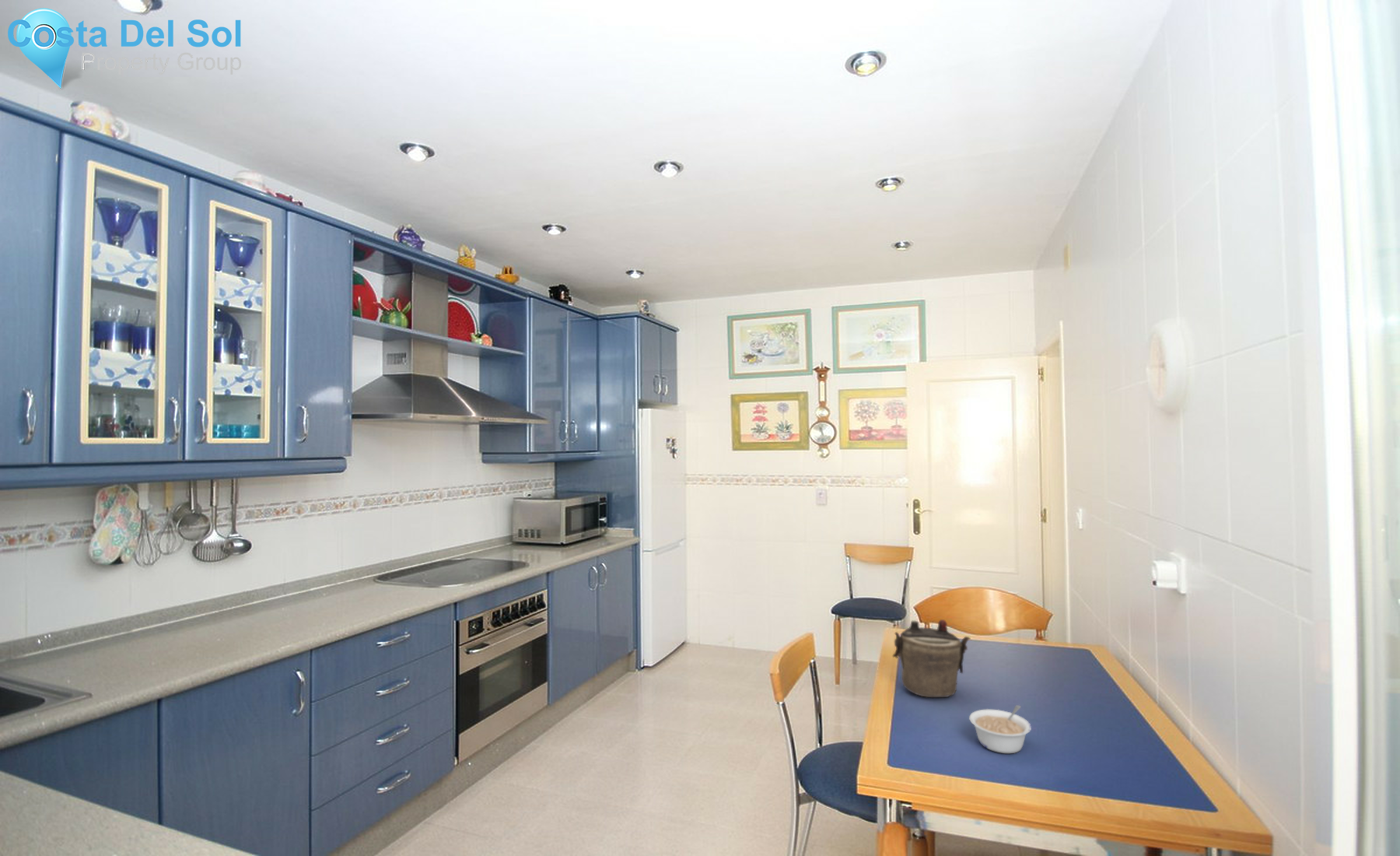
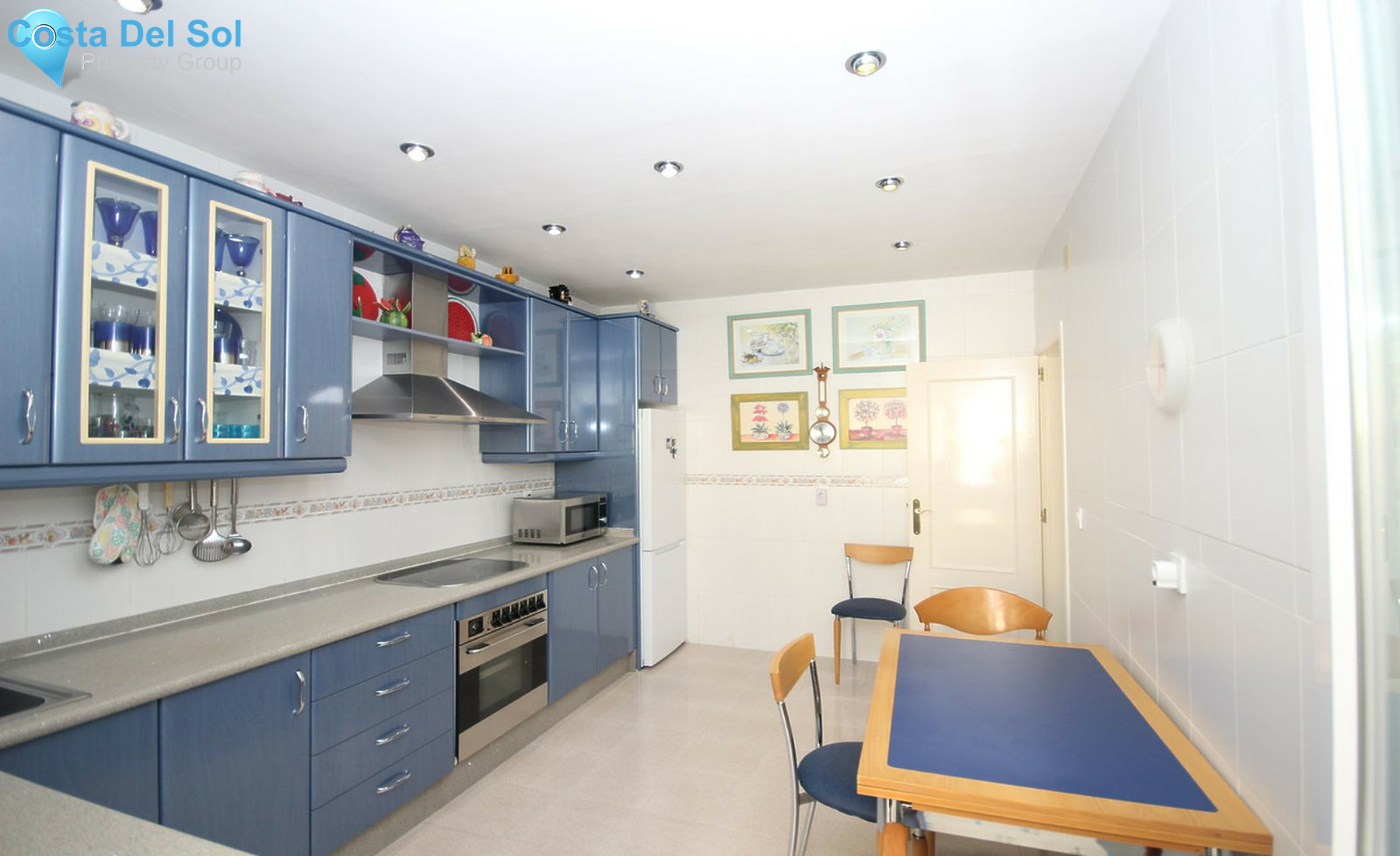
- legume (999, 729)
- teapot (931, 655)
